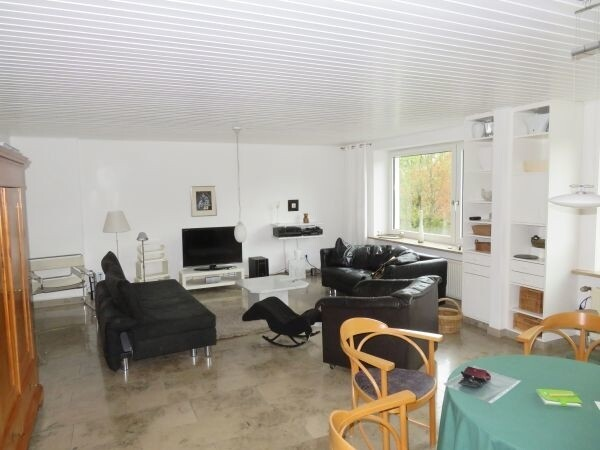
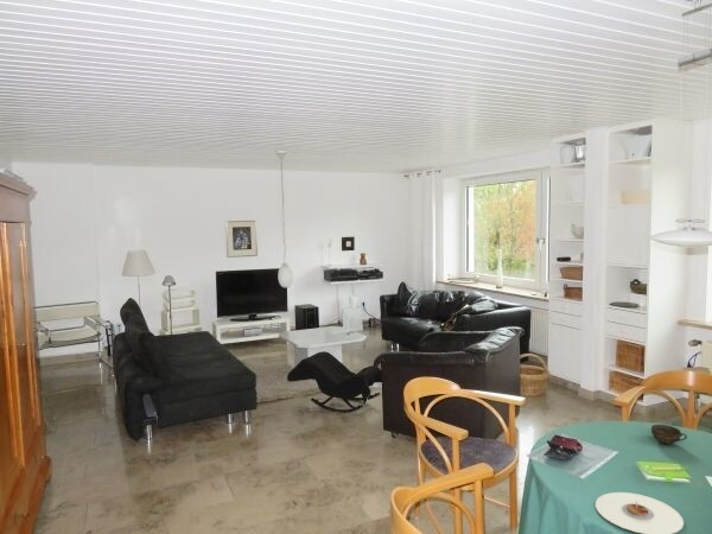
+ cup (668, 436)
+ plate (637, 508)
